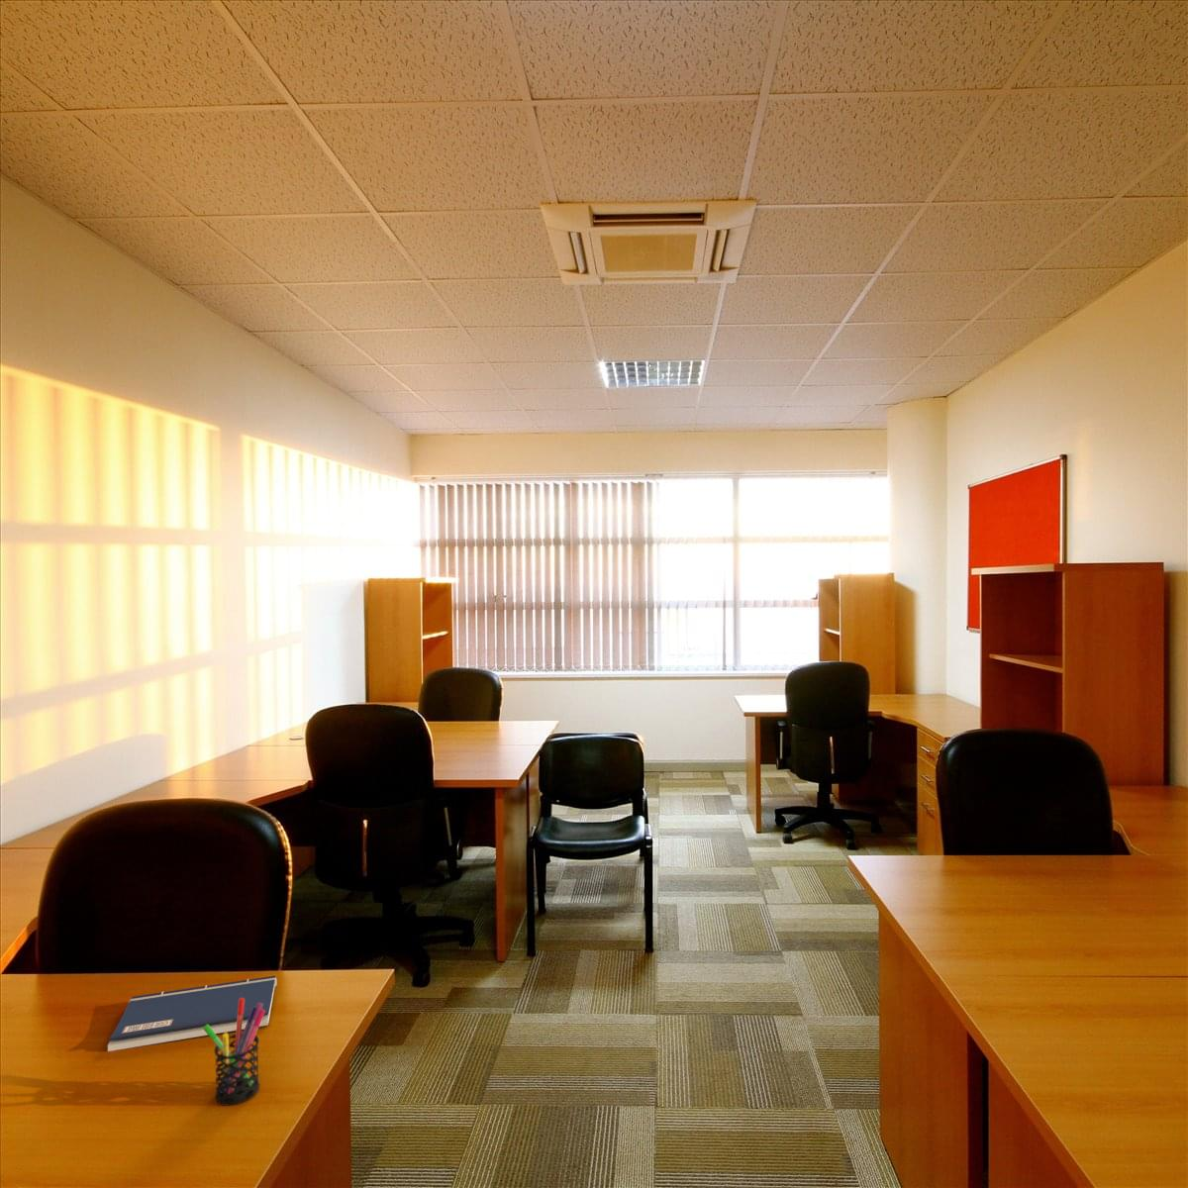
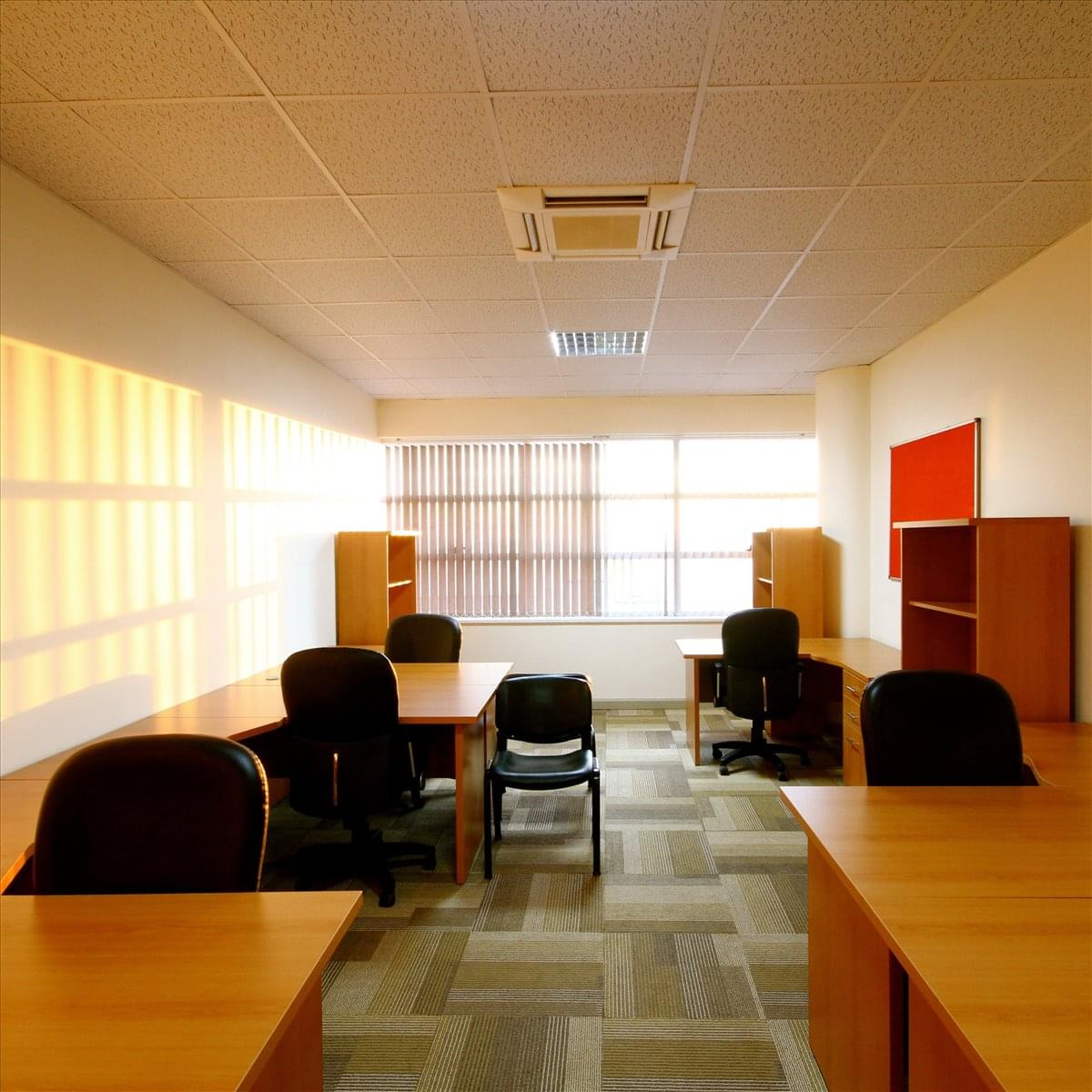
- paperback book (198, 1008)
- pen holder (233, 1051)
